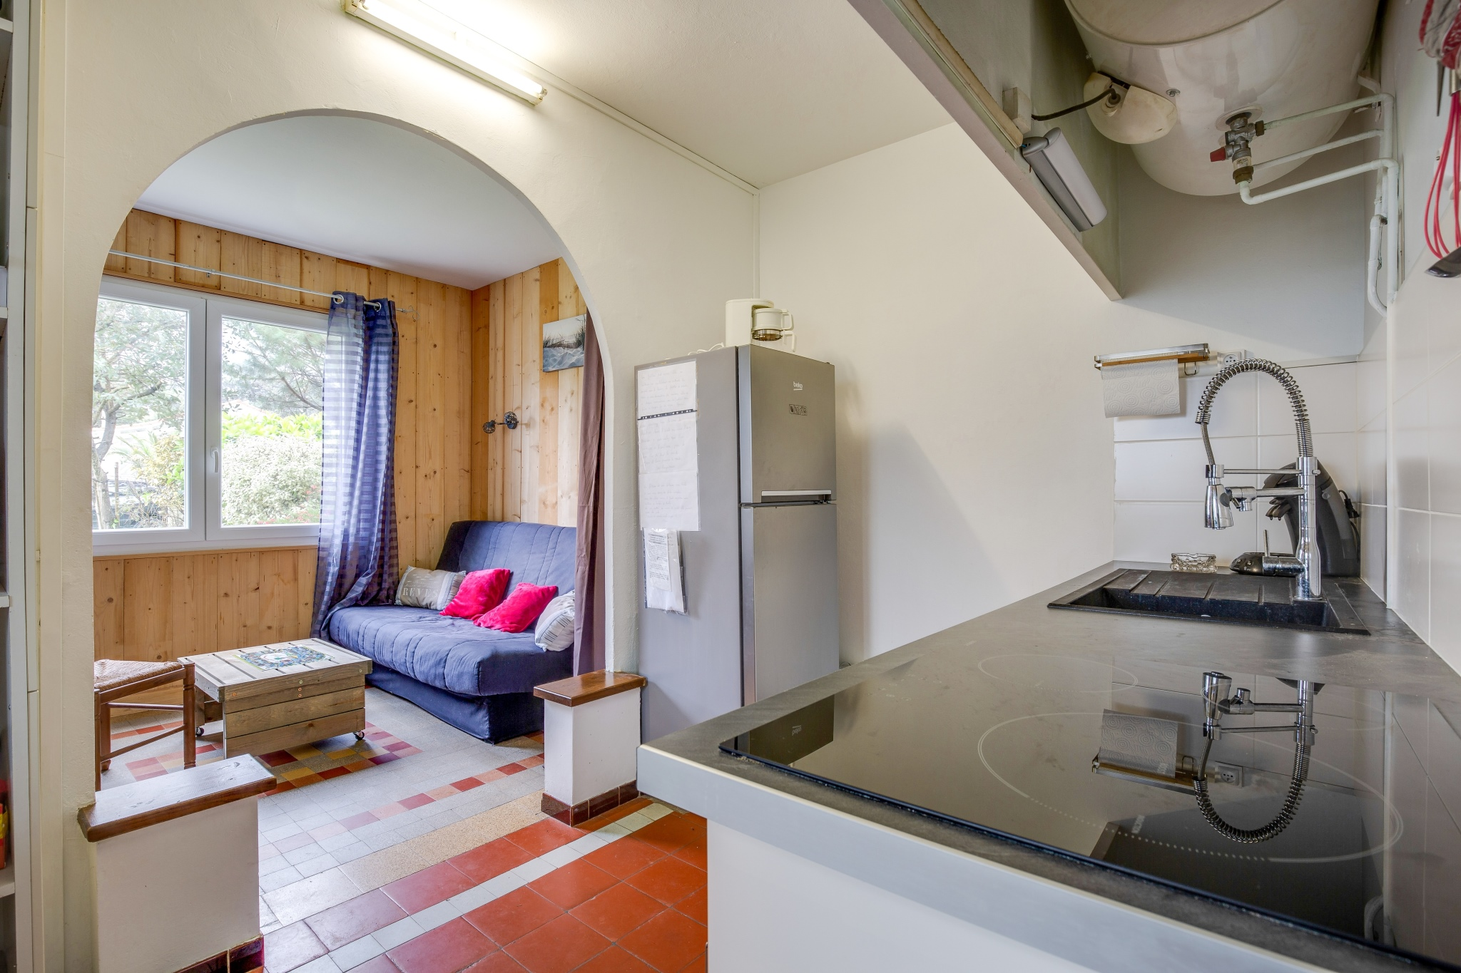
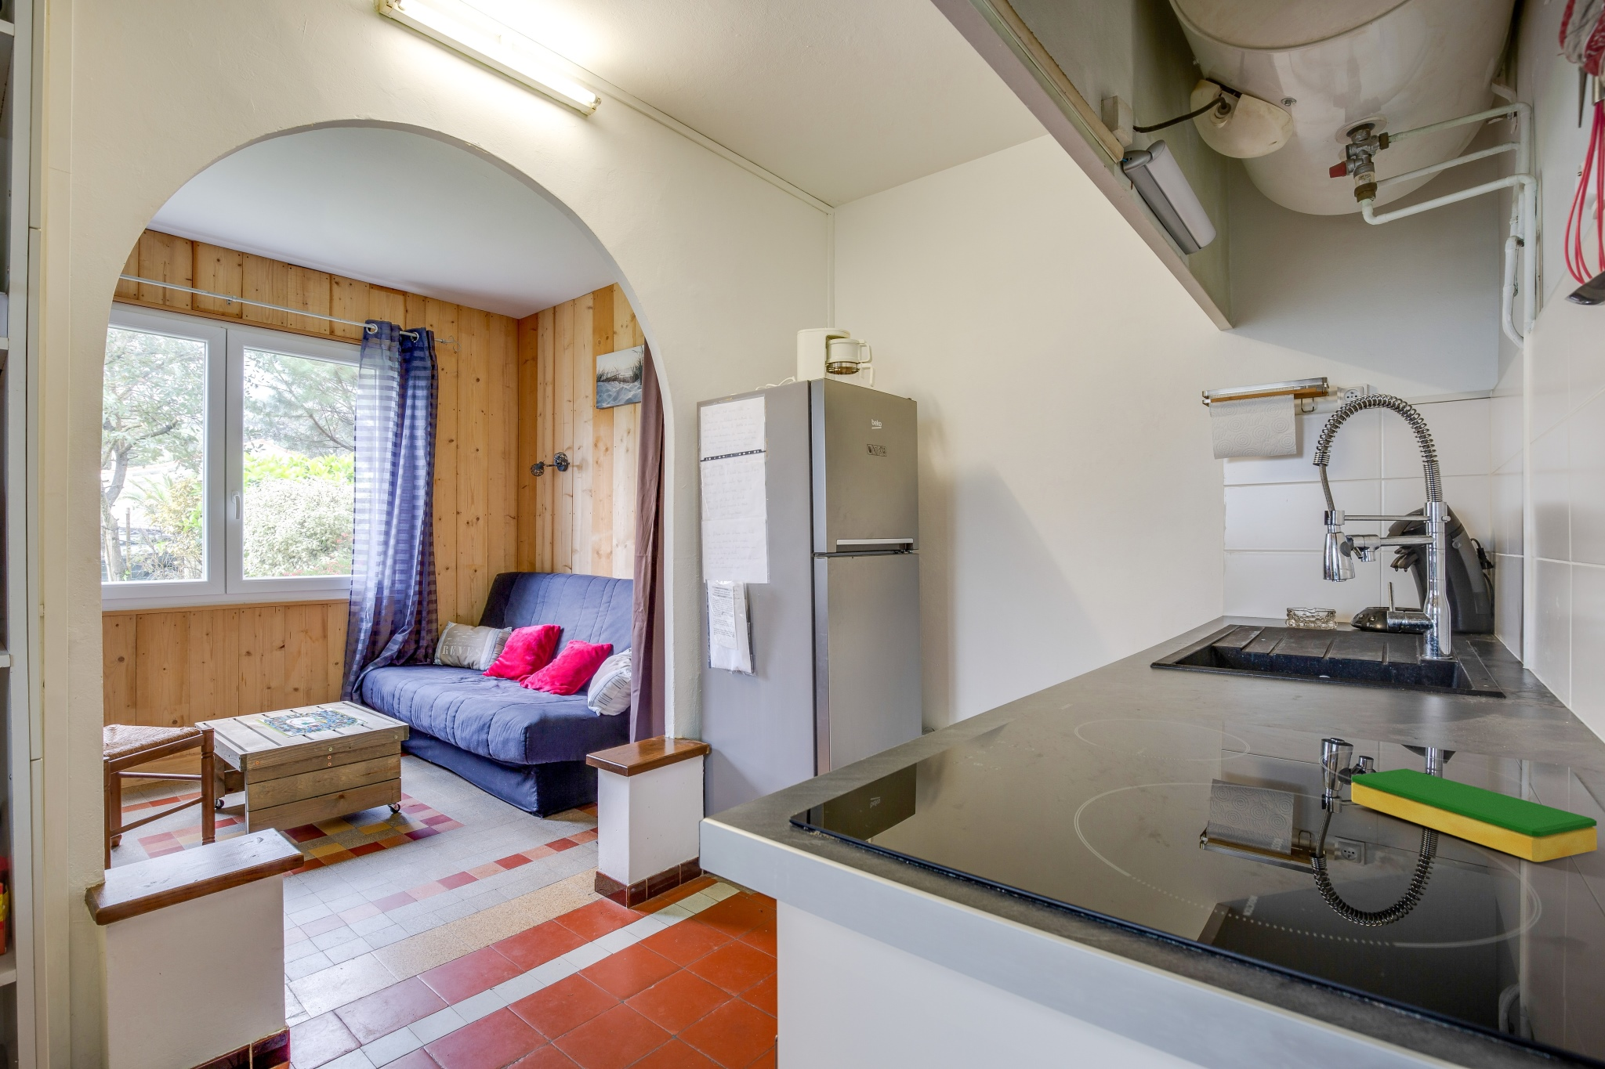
+ dish sponge (1463, 810)
